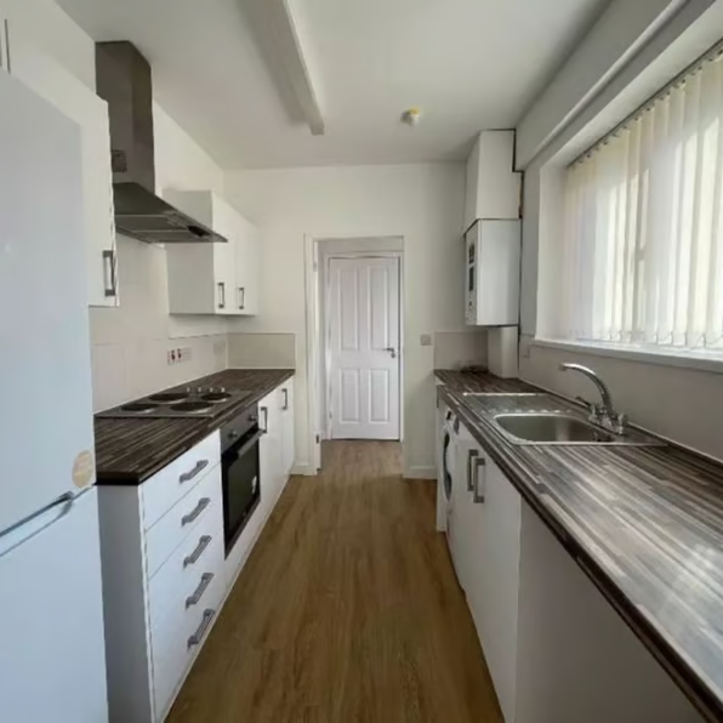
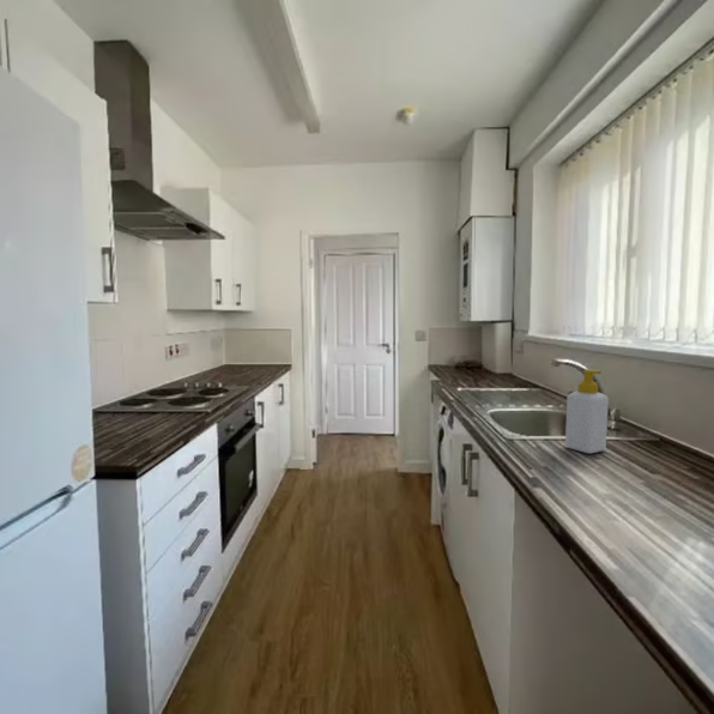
+ soap bottle (586, 410)
